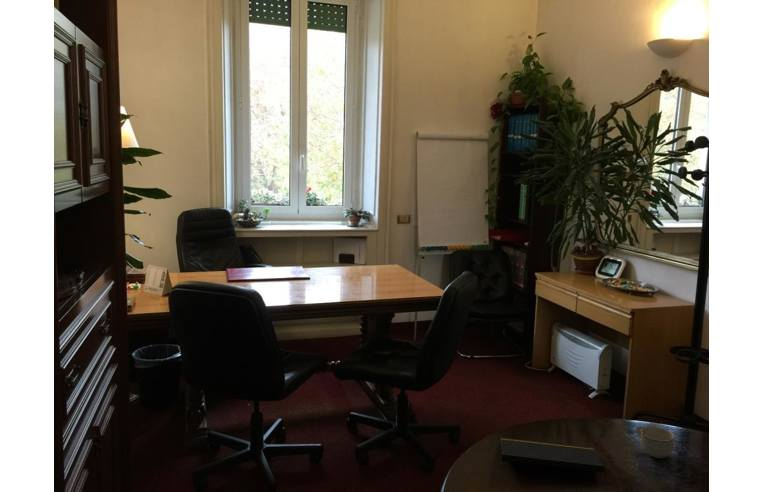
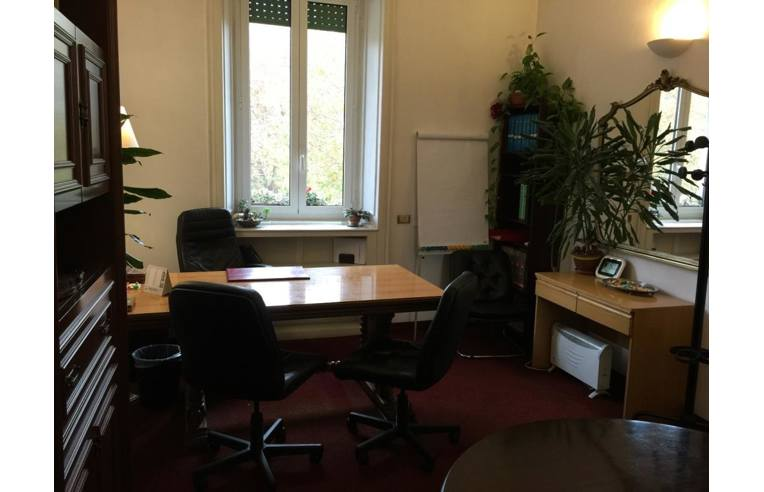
- cup (653, 441)
- notepad (549, 453)
